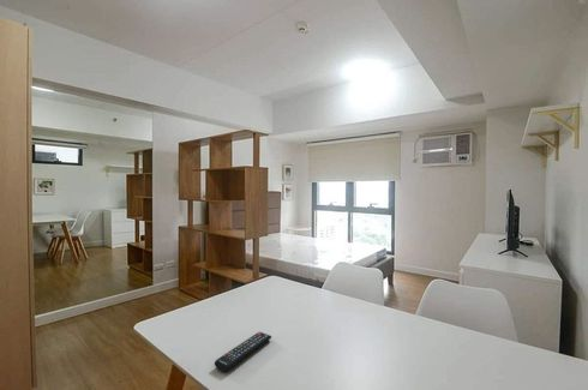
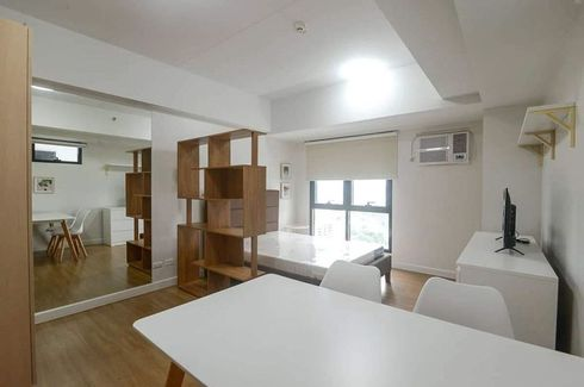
- remote control (245, 349)
